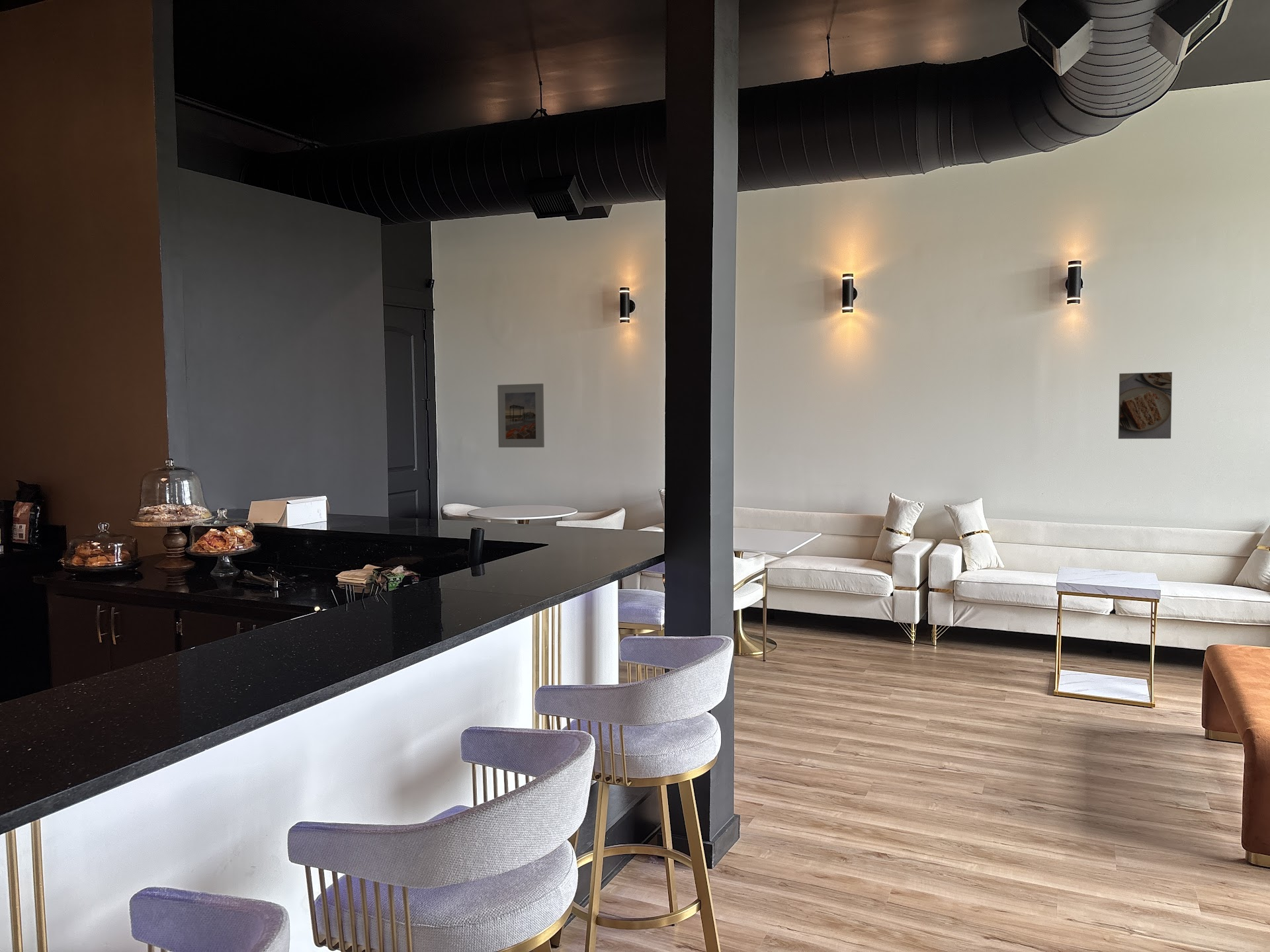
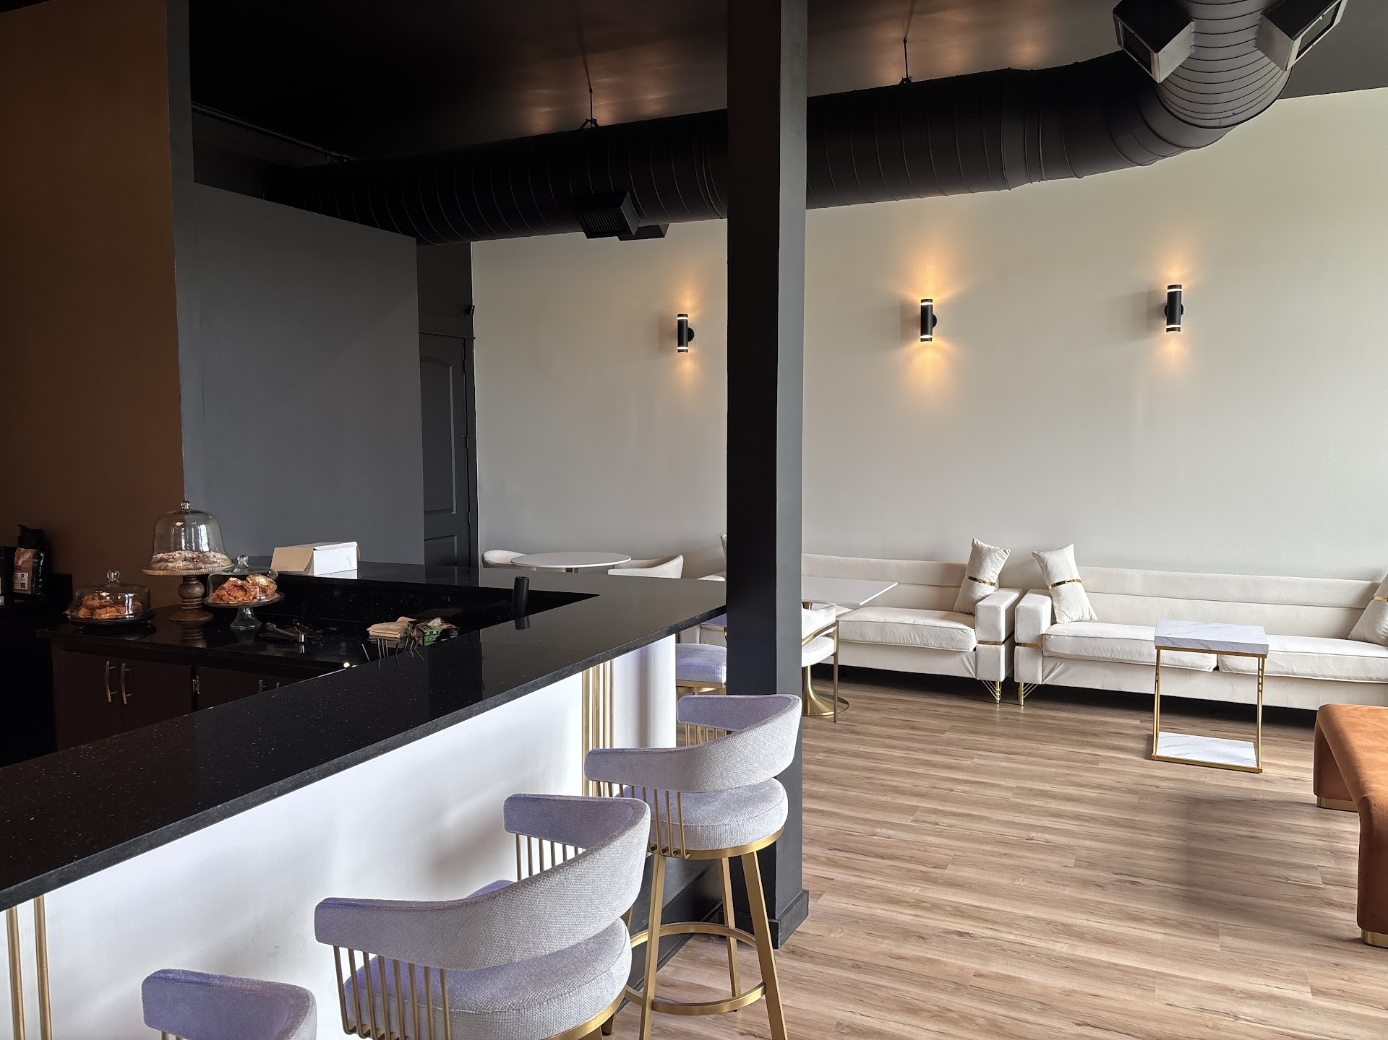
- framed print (1144, 405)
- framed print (521, 416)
